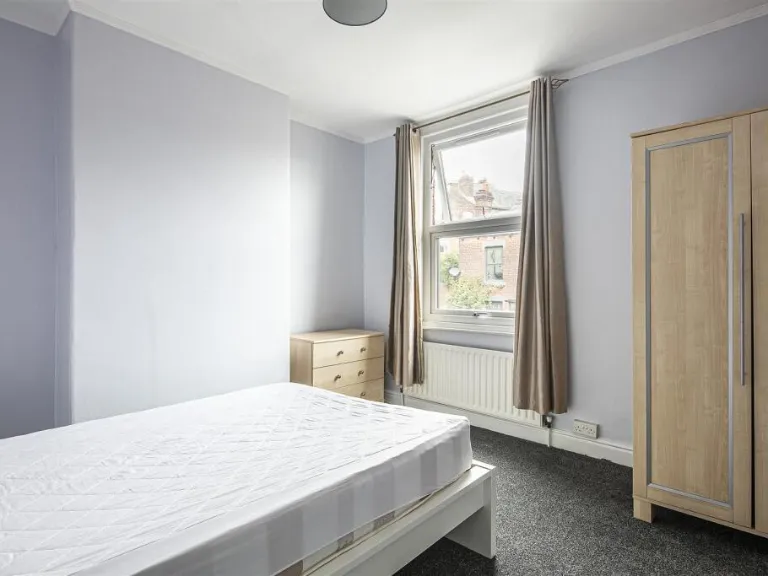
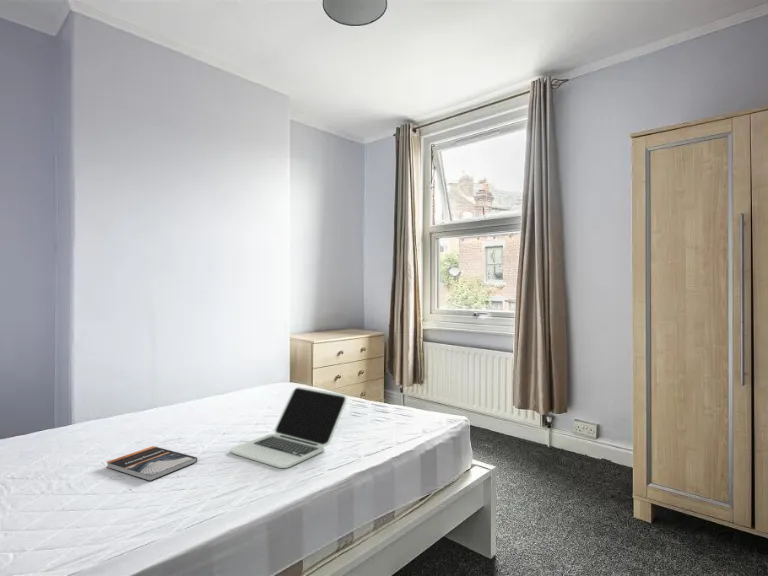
+ book (152, 461)
+ laptop (290, 422)
